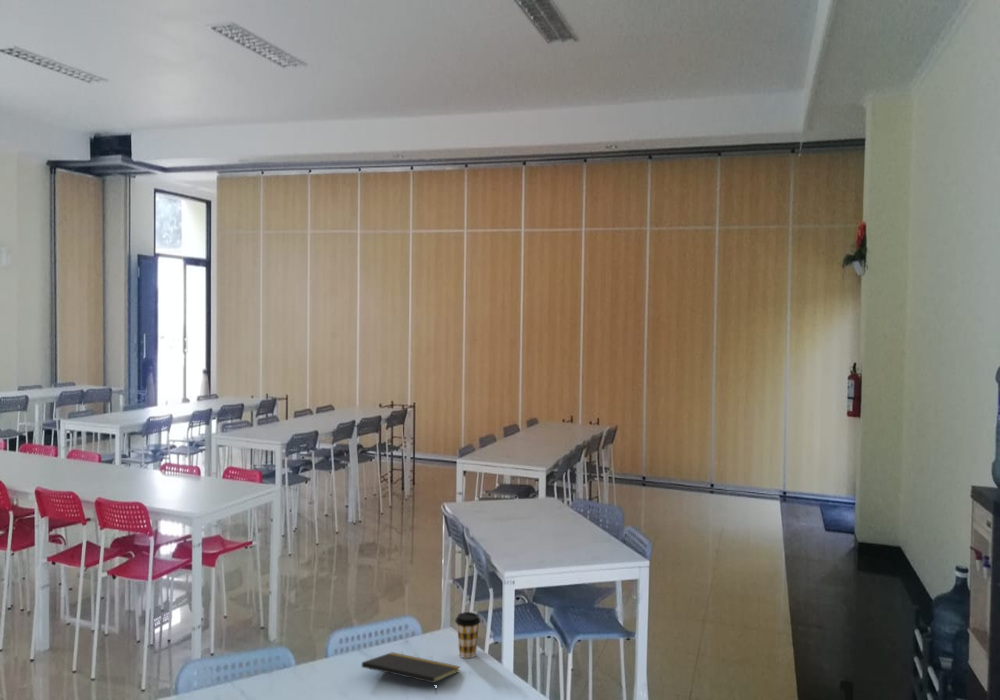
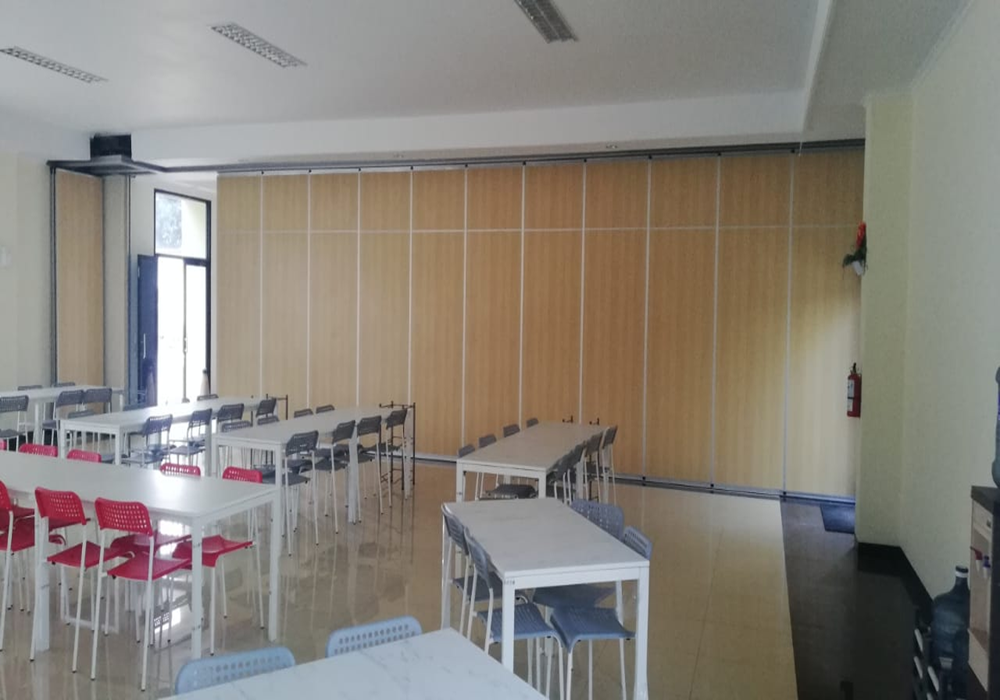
- notepad (411, 666)
- coffee cup (467, 635)
